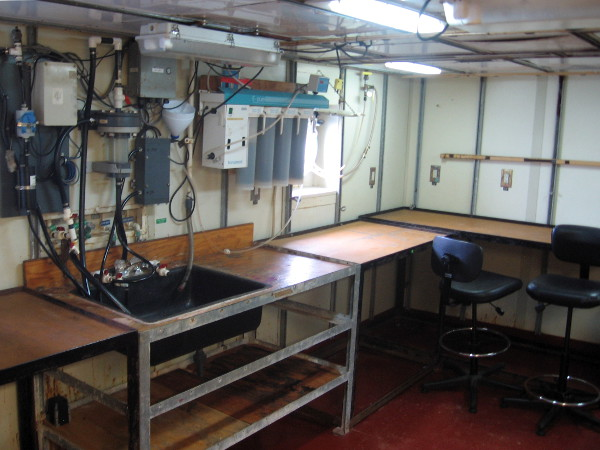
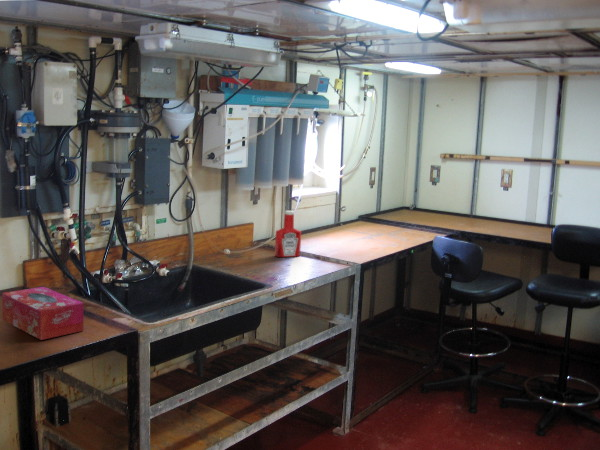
+ tissue box (42, 311)
+ soap bottle (288, 233)
